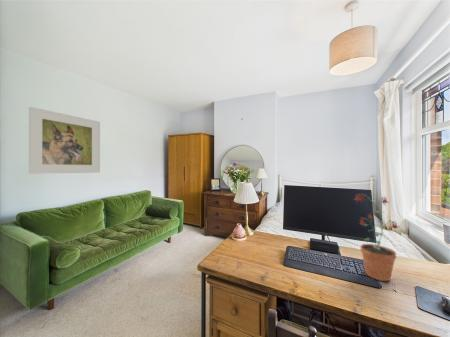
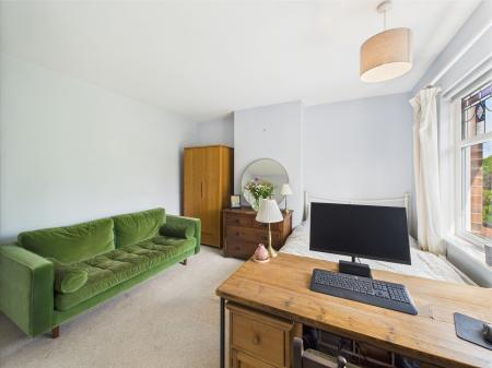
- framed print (69, 144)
- potted plant (377, 235)
